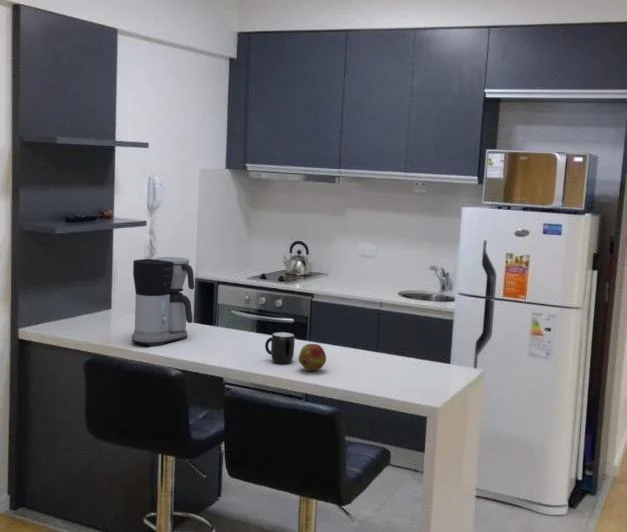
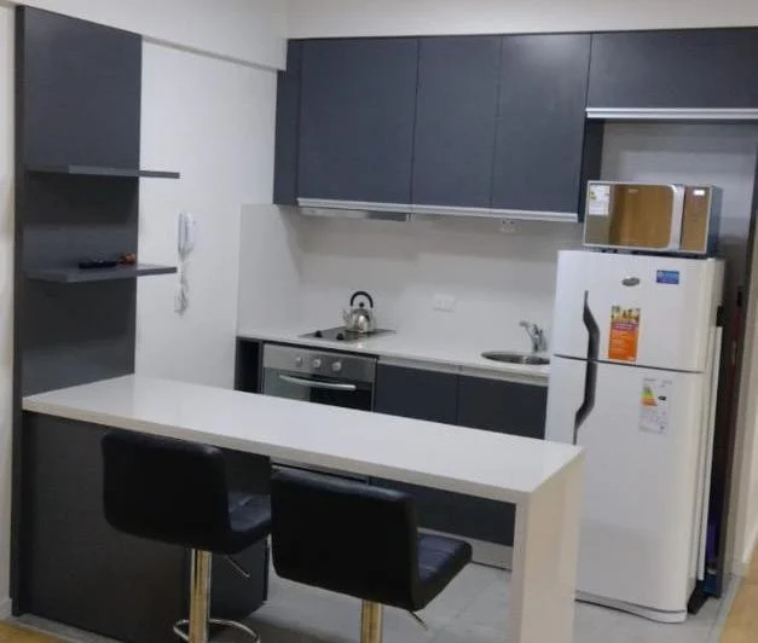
- coffee maker (164, 300)
- mug (279, 347)
- fruit (311, 358)
